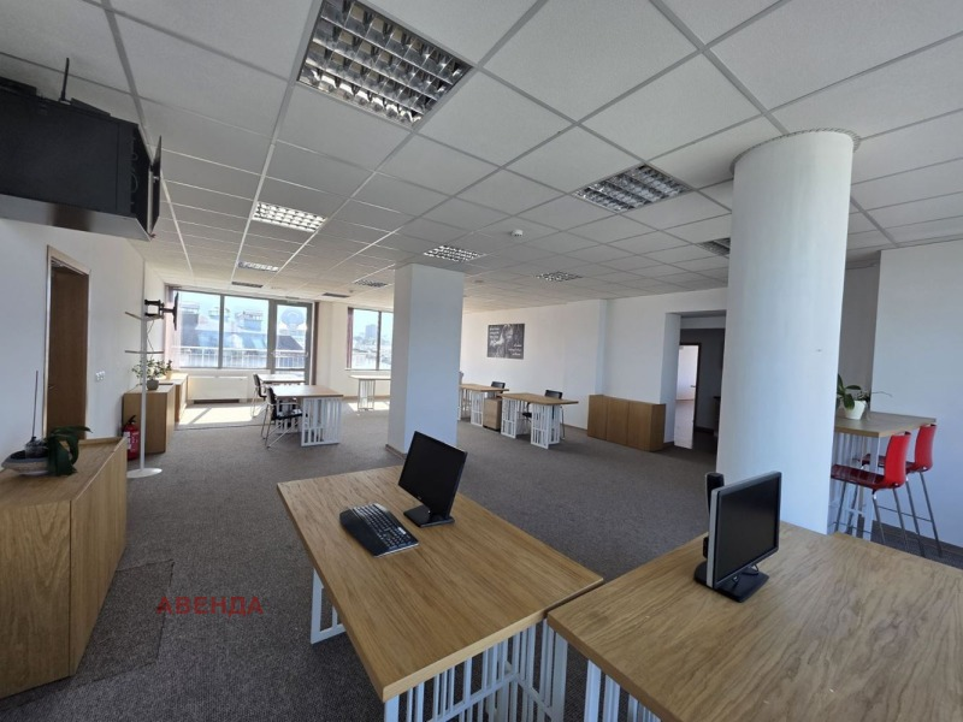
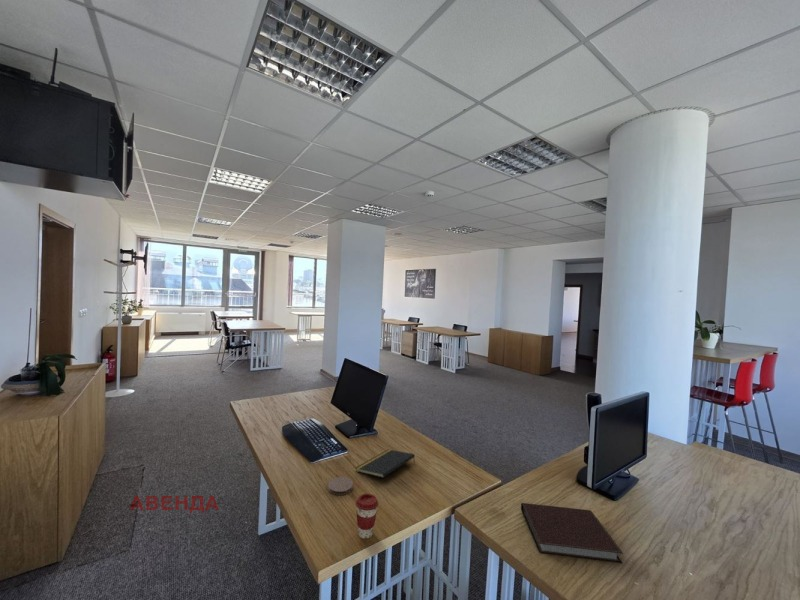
+ notebook (566, 529)
+ coffee cup (366, 516)
+ coaster (340, 485)
+ notepad (385, 462)
